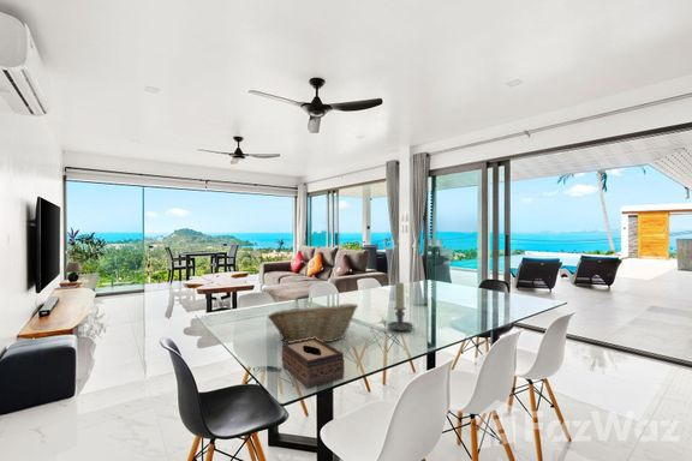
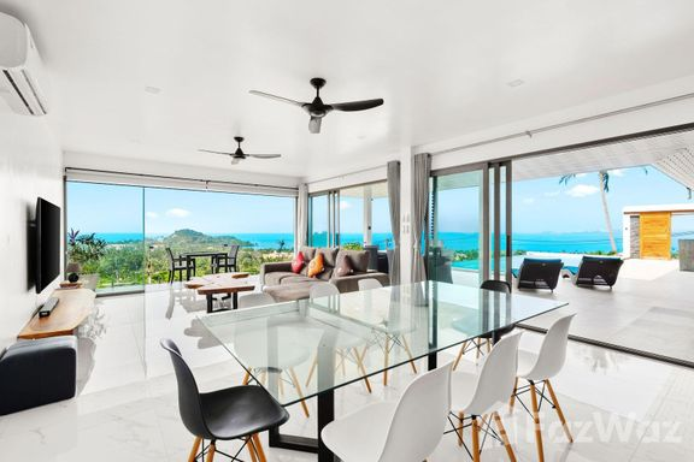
- tissue box (311, 360)
- fruit basket (314, 318)
- candle holder (401, 305)
